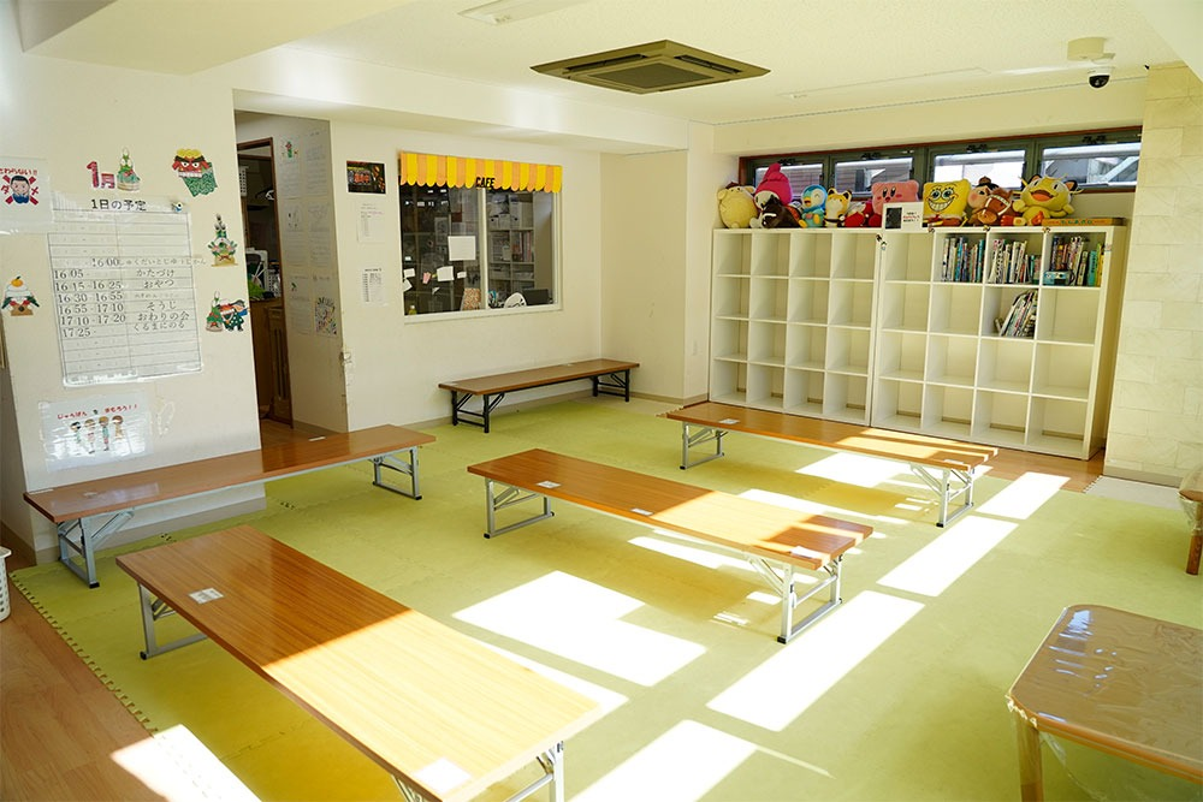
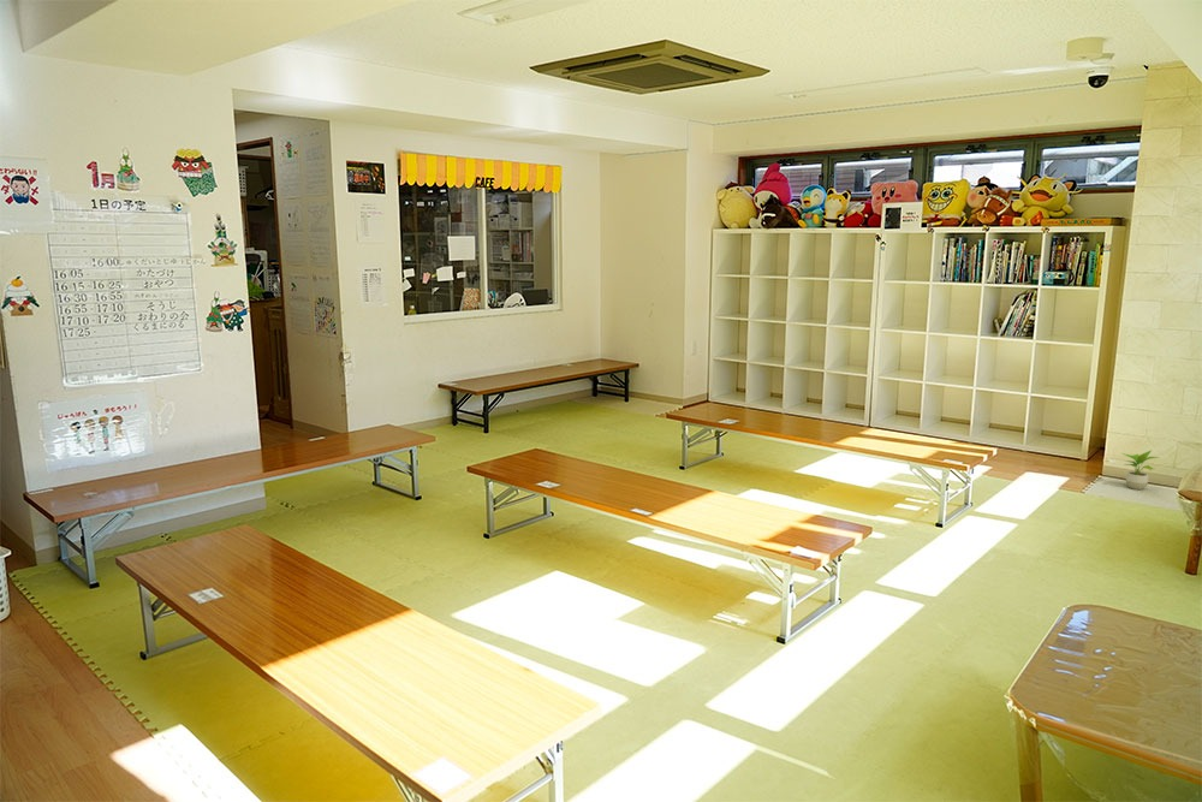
+ potted plant (1138, 468)
